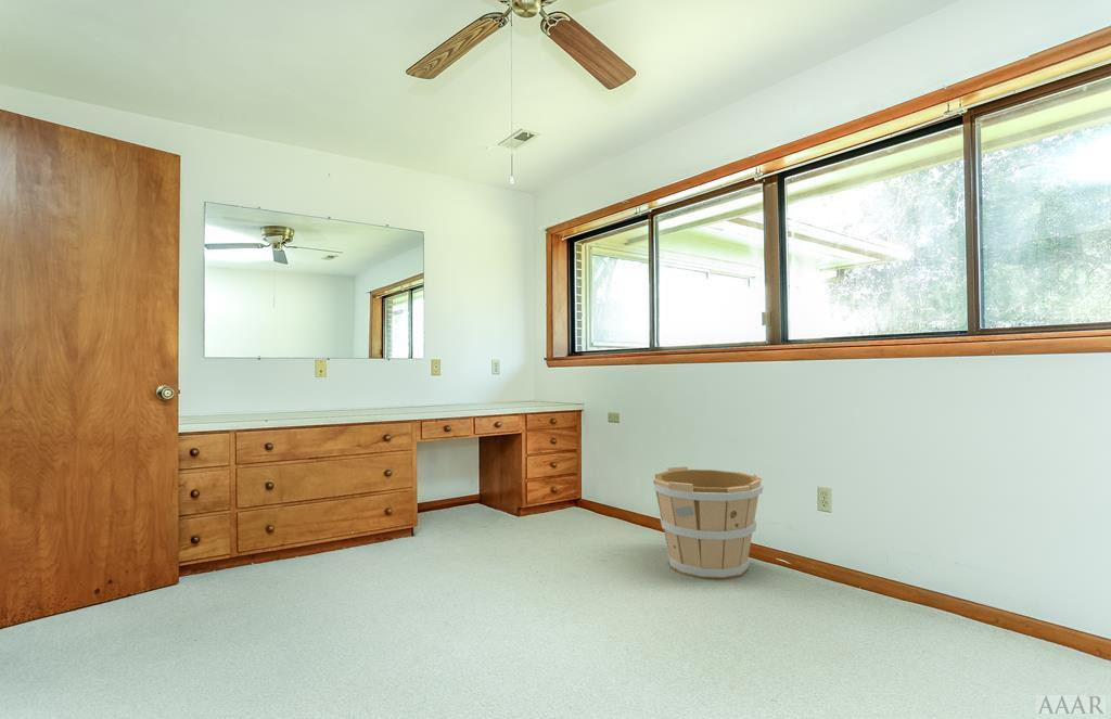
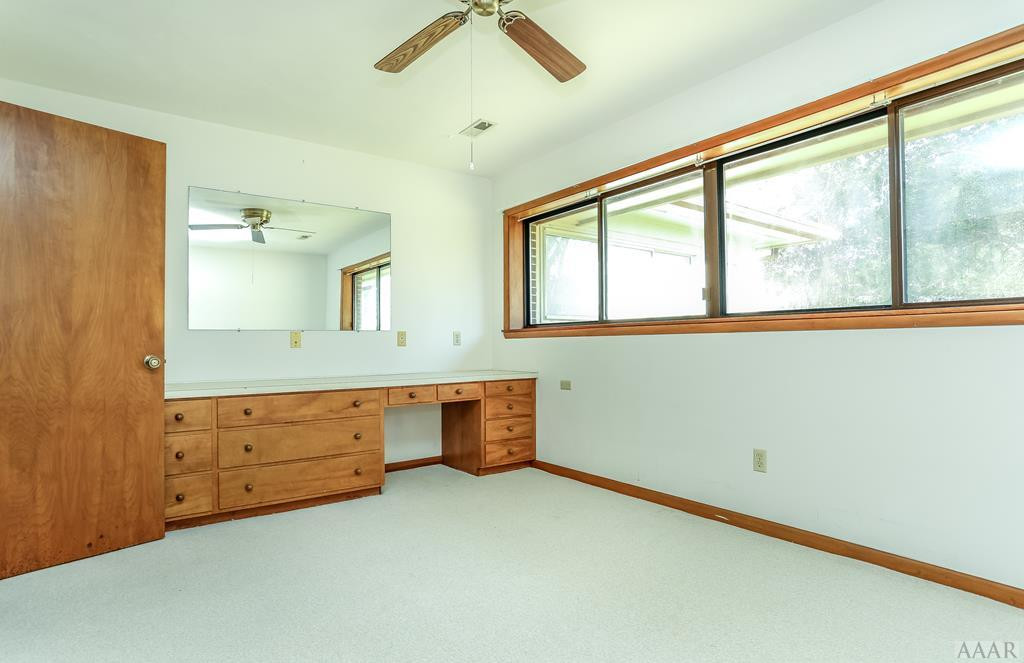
- wooden bucket (706, 519)
